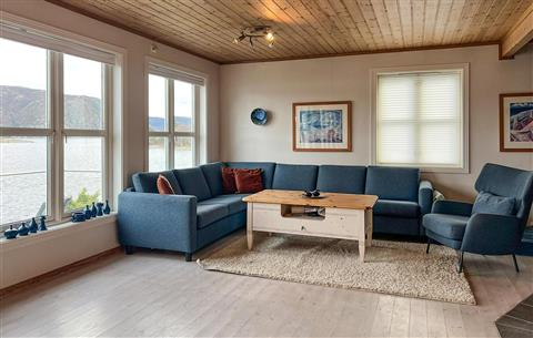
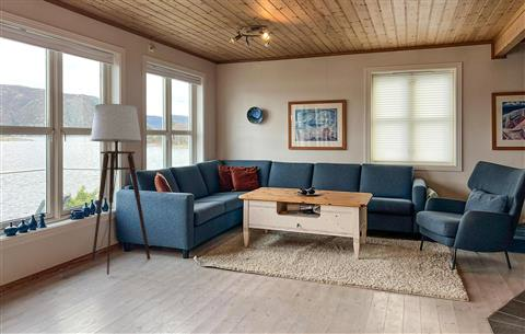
+ floor lamp (104, 186)
